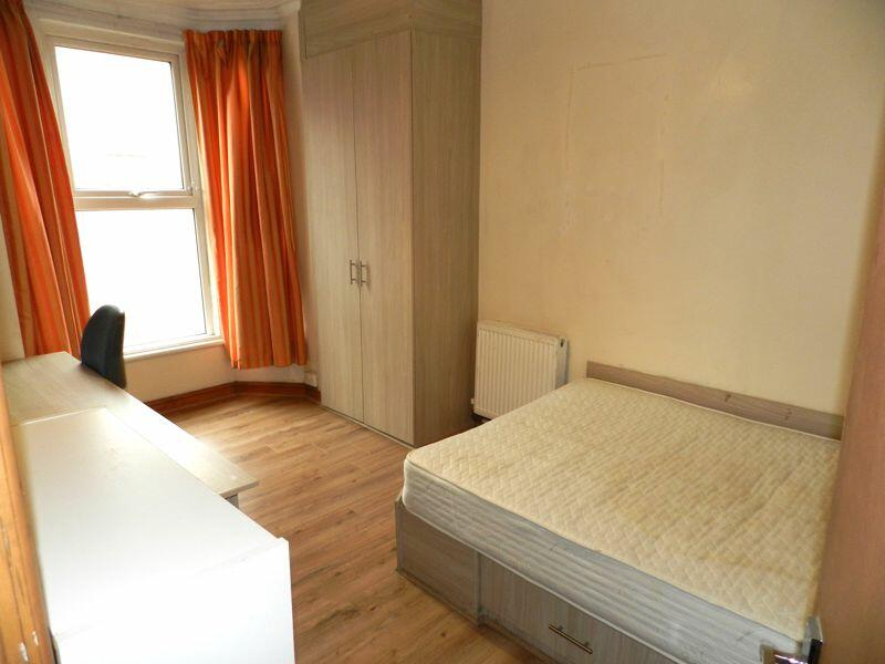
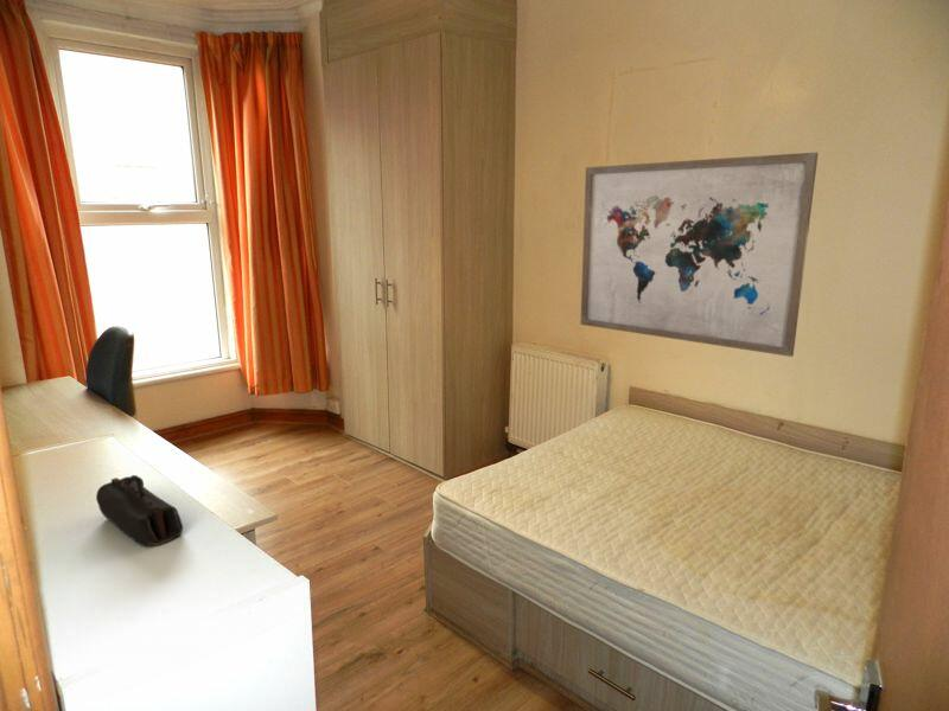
+ pencil case (136, 500)
+ wall art (680, 252)
